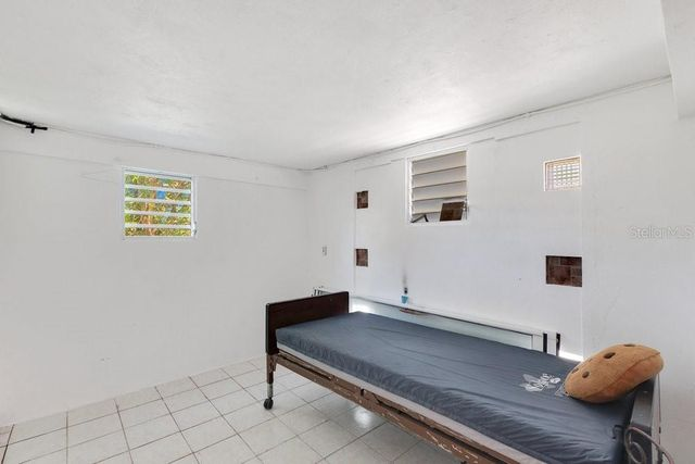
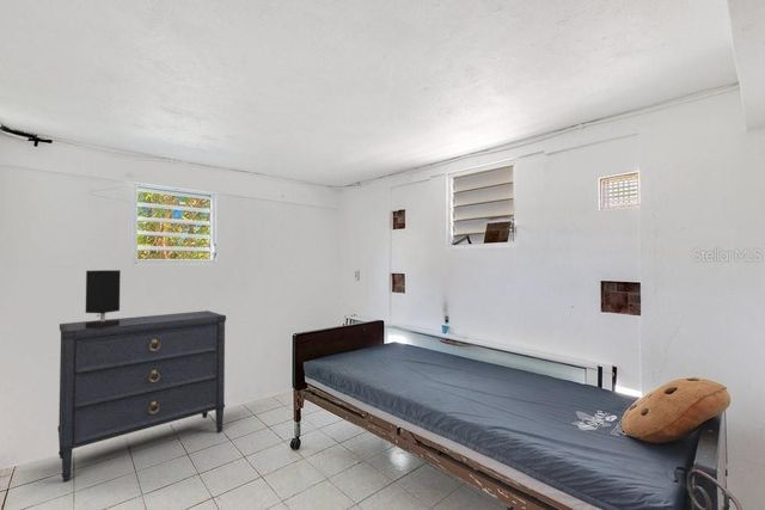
+ dresser (147, 381)
+ table lamp (103, 297)
